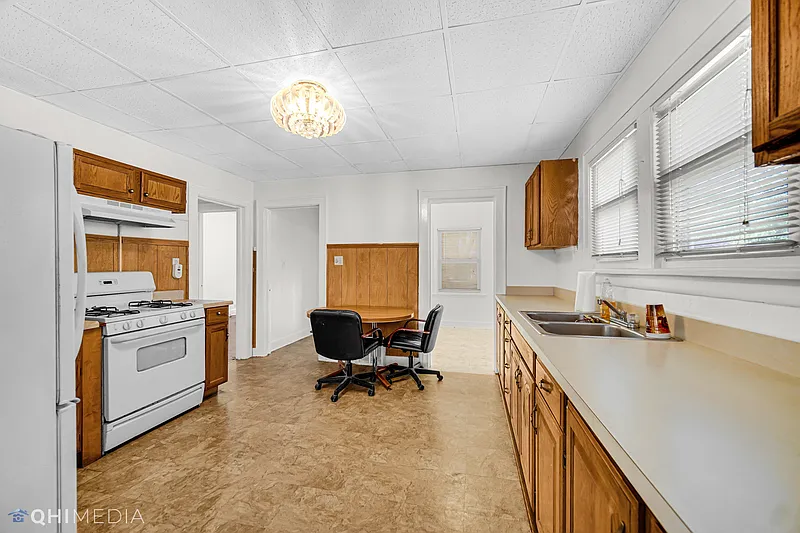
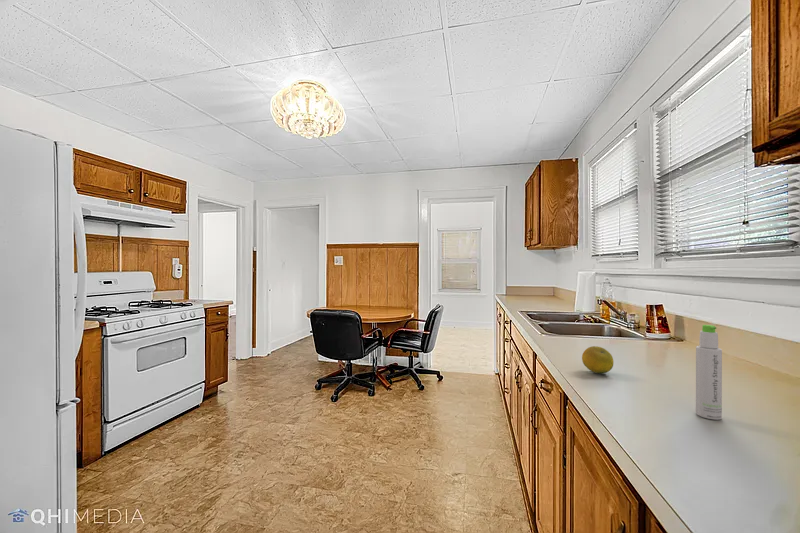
+ fruit (597, 359)
+ bottle (708, 370)
